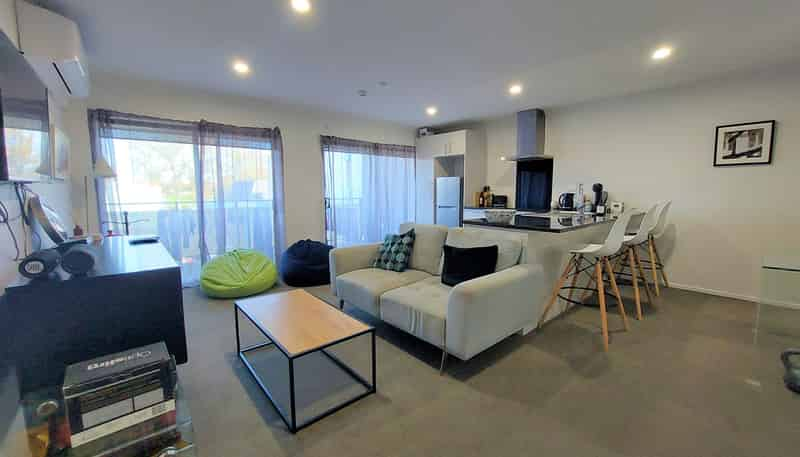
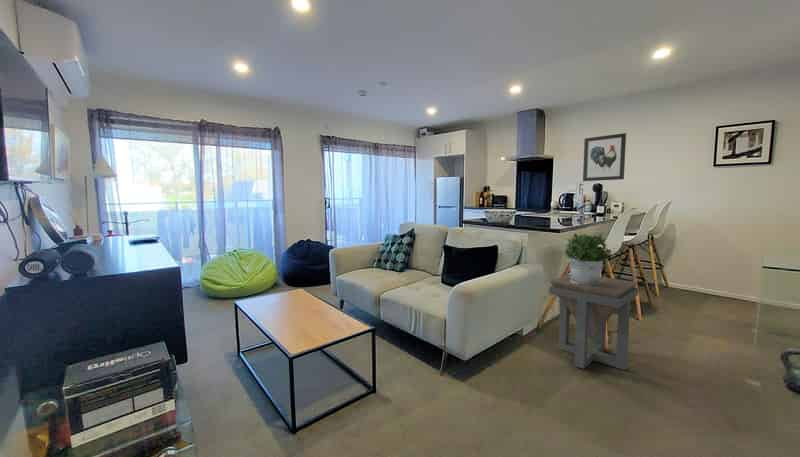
+ wall art (603, 158)
+ side table (592, 319)
+ potted plant (588, 257)
